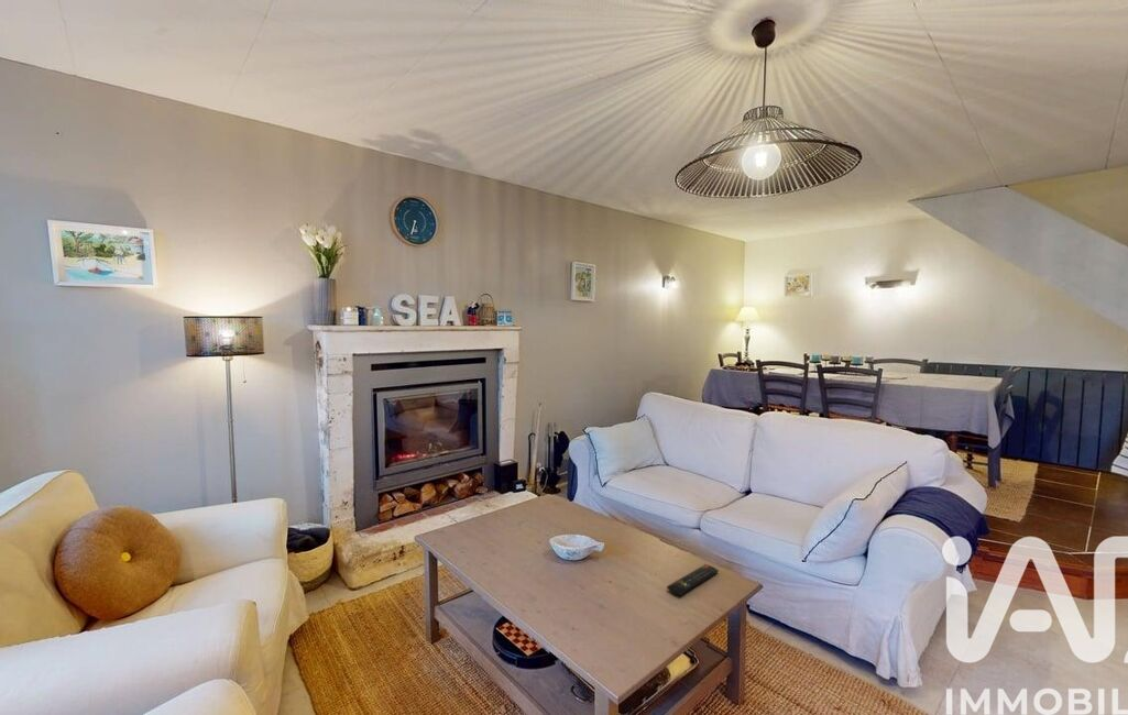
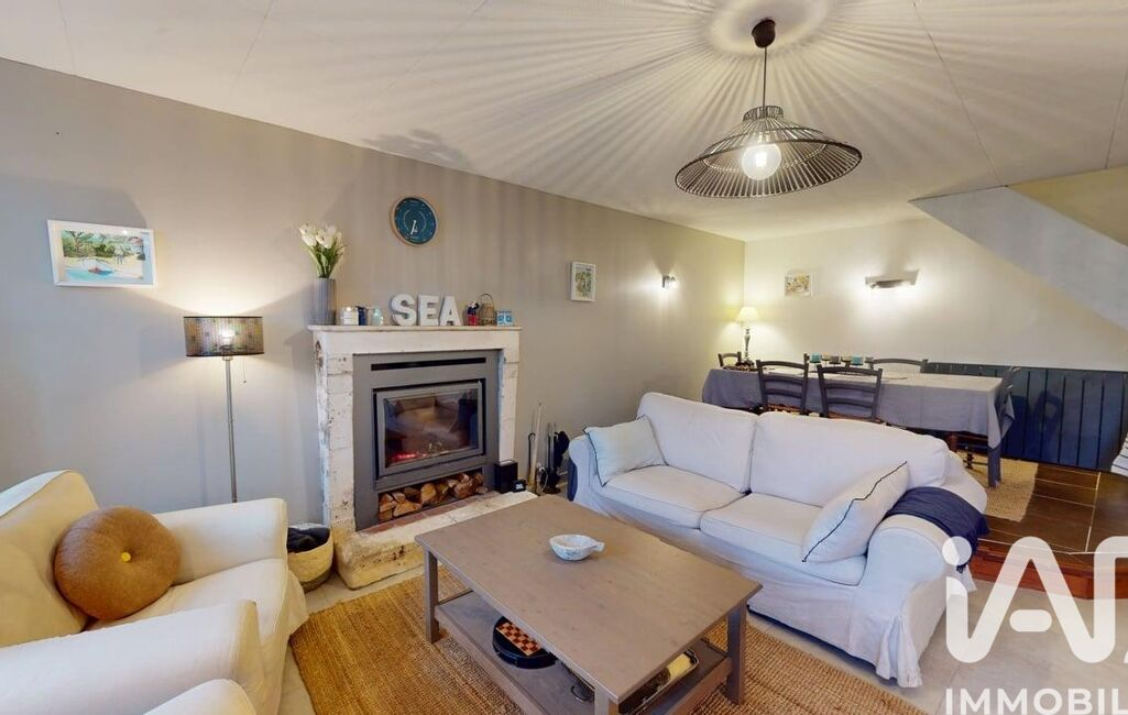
- remote control (693, 579)
